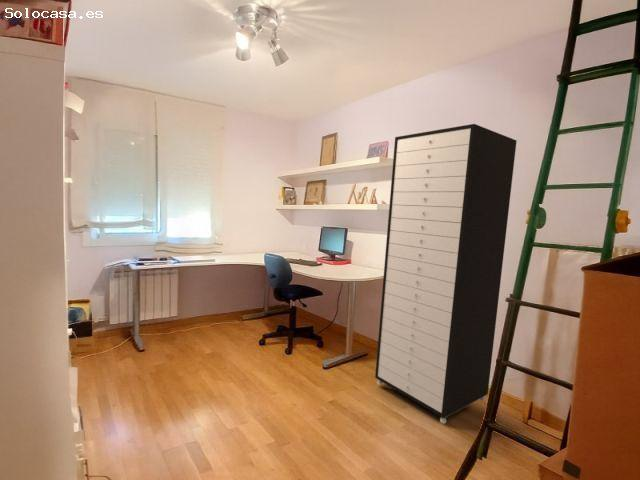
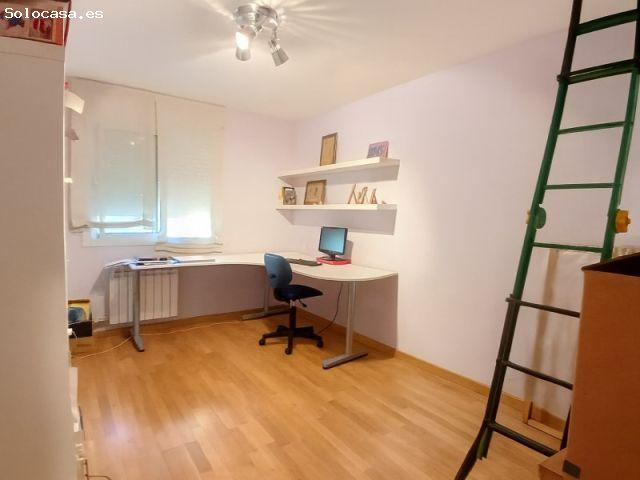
- storage cabinet (440, 270)
